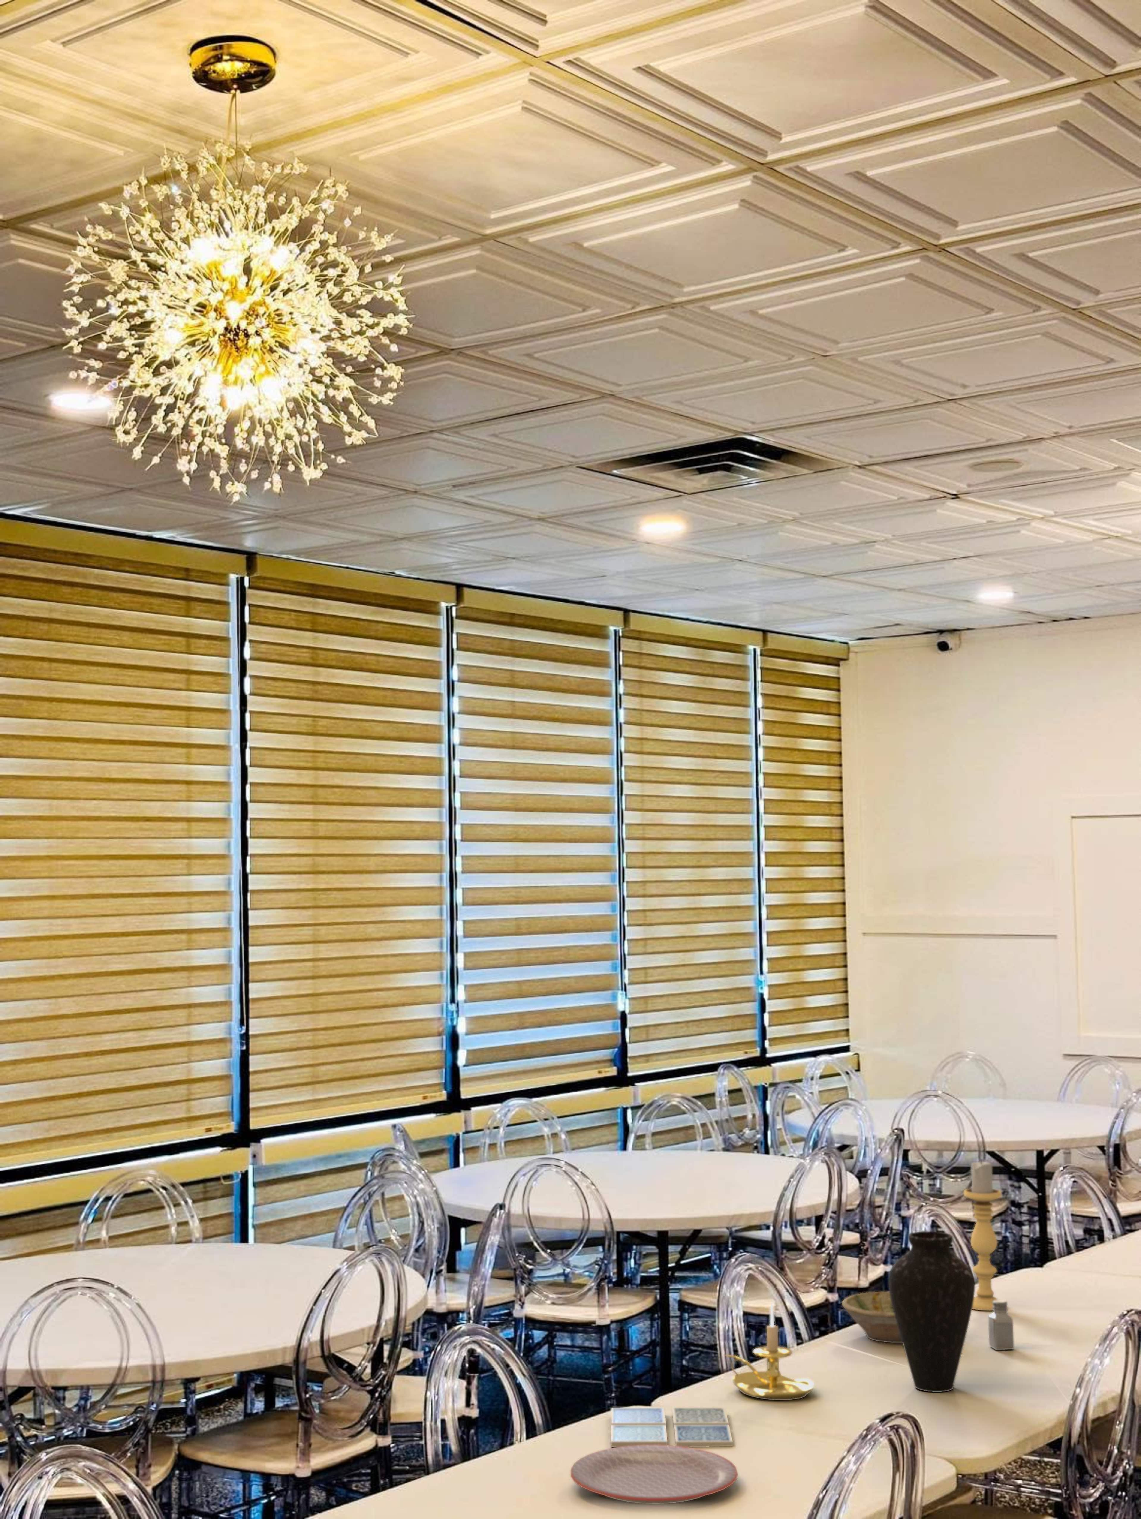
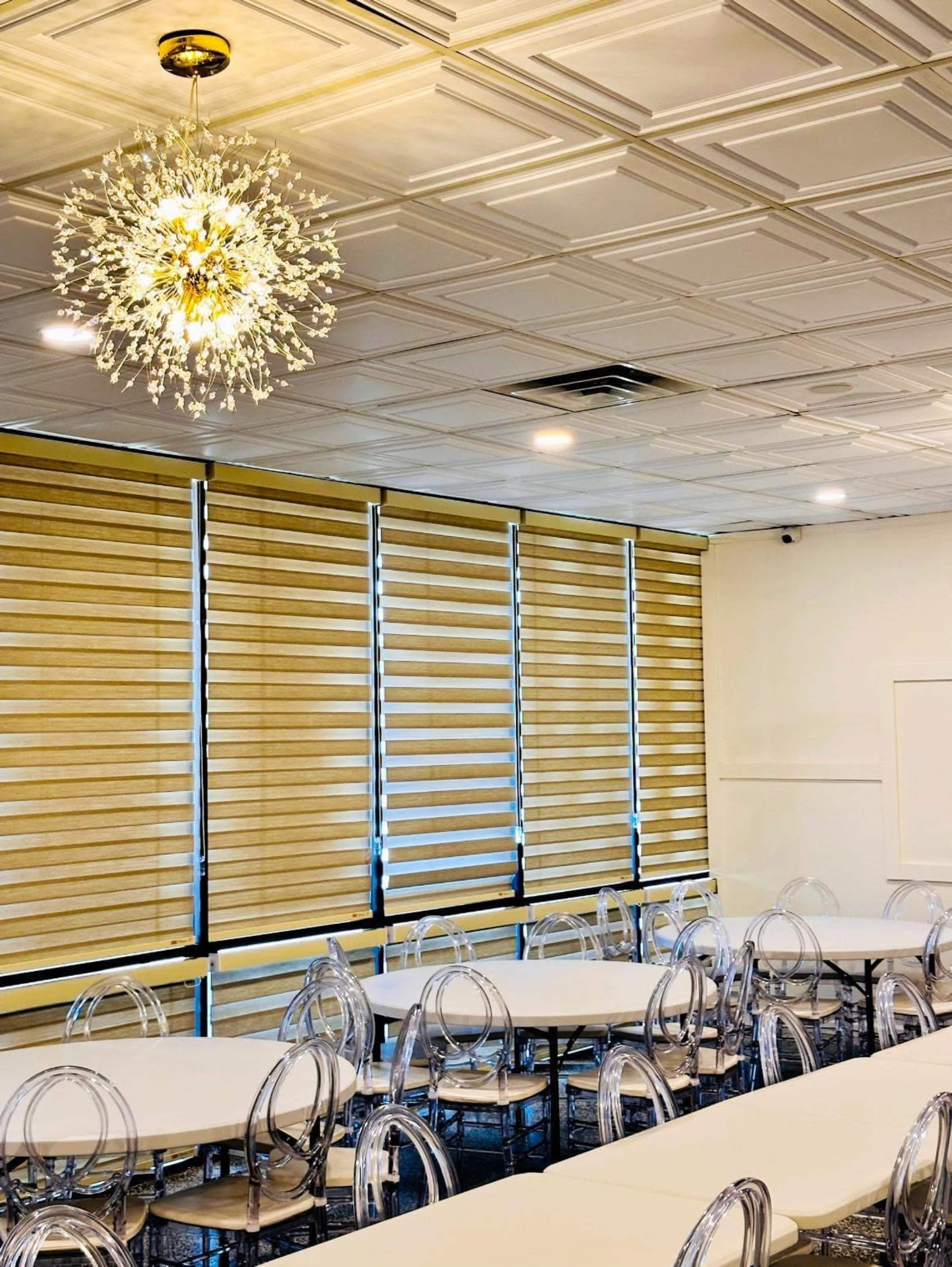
- drink coaster (674, 1425)
- candle holder (984, 1232)
- bowl (892, 1319)
- candle holder (767, 1346)
- plate (654, 1477)
- vase (932, 1310)
- saltshaker (1001, 1324)
